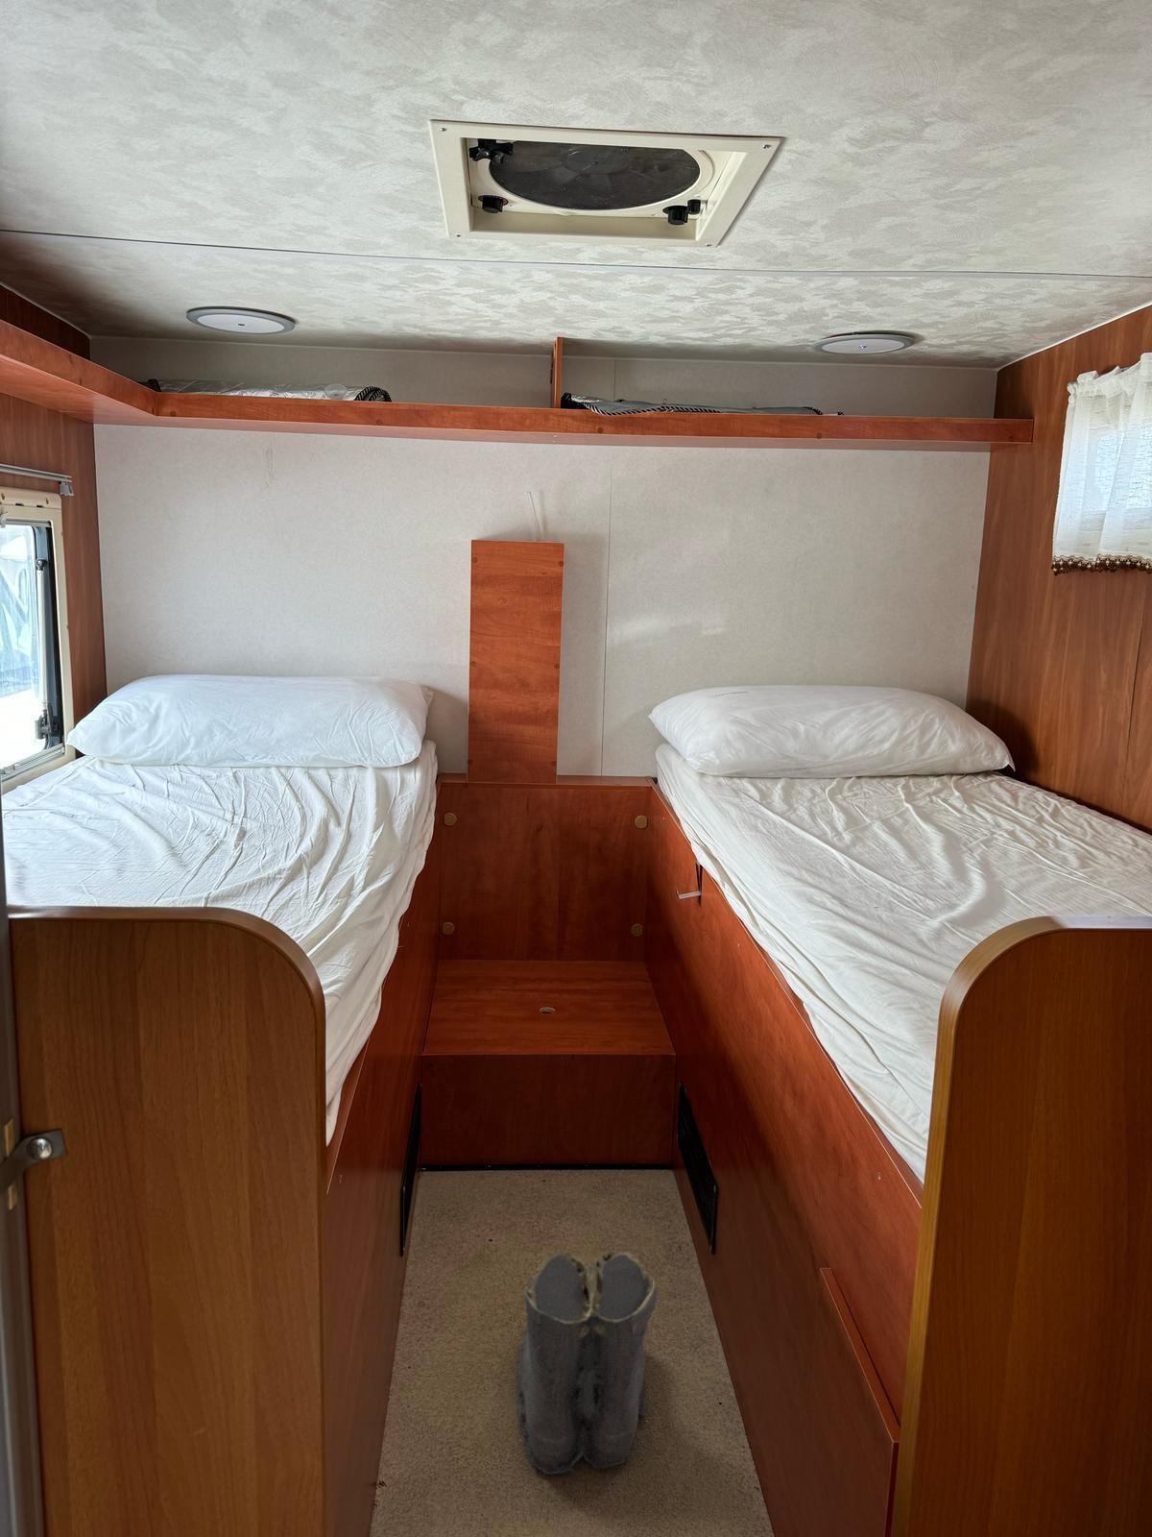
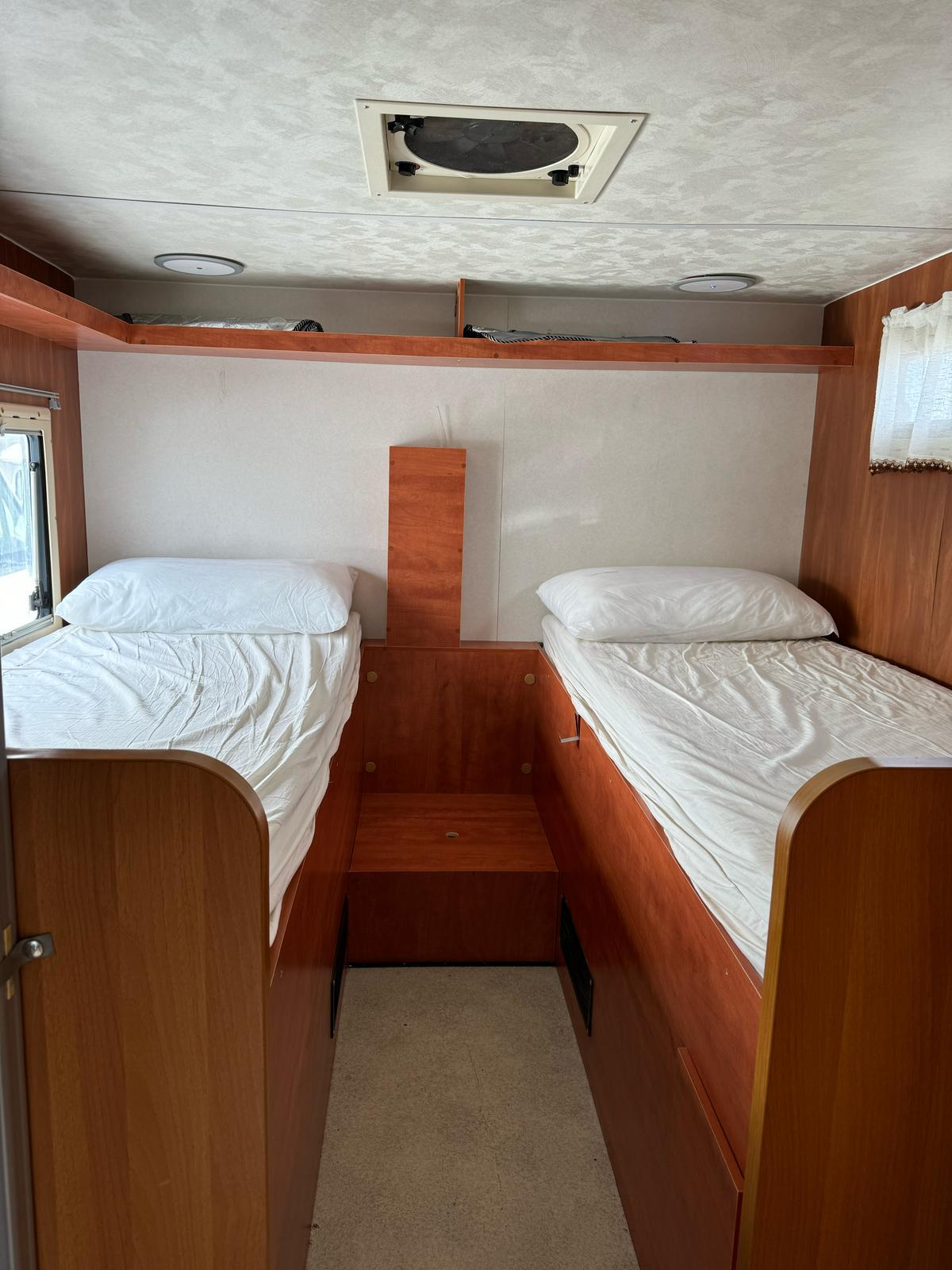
- boots (586, 1325)
